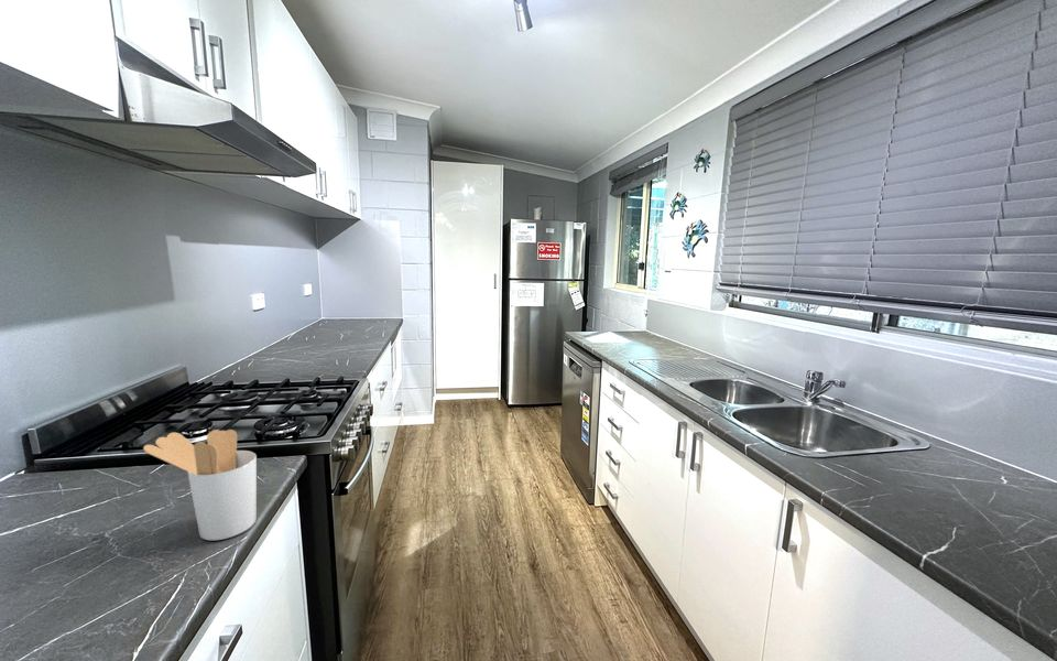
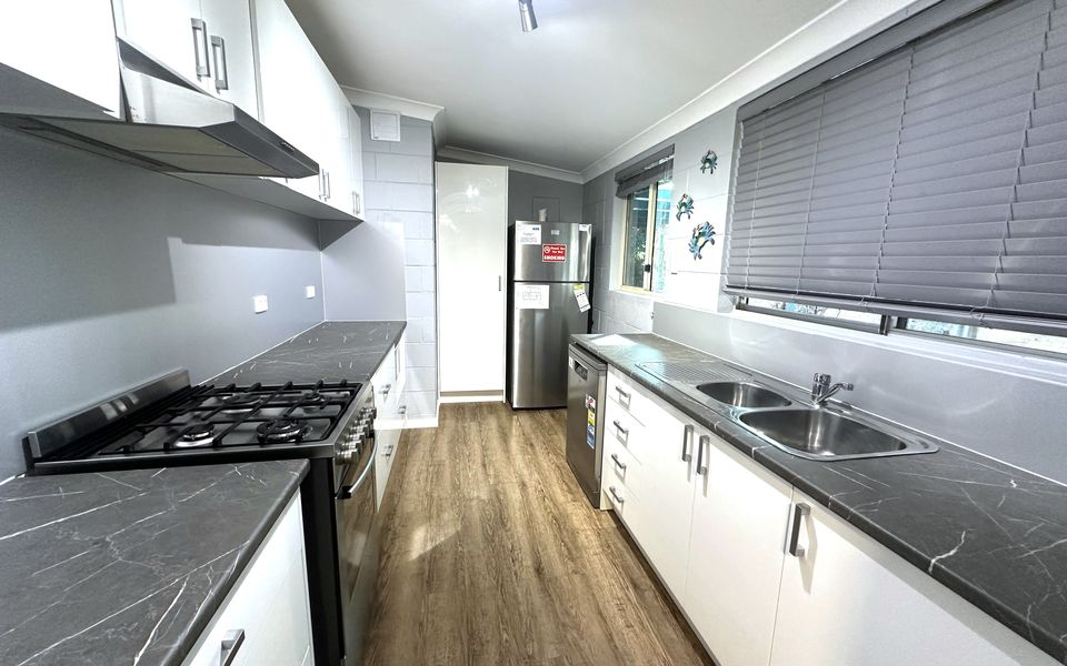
- utensil holder (207, 480)
